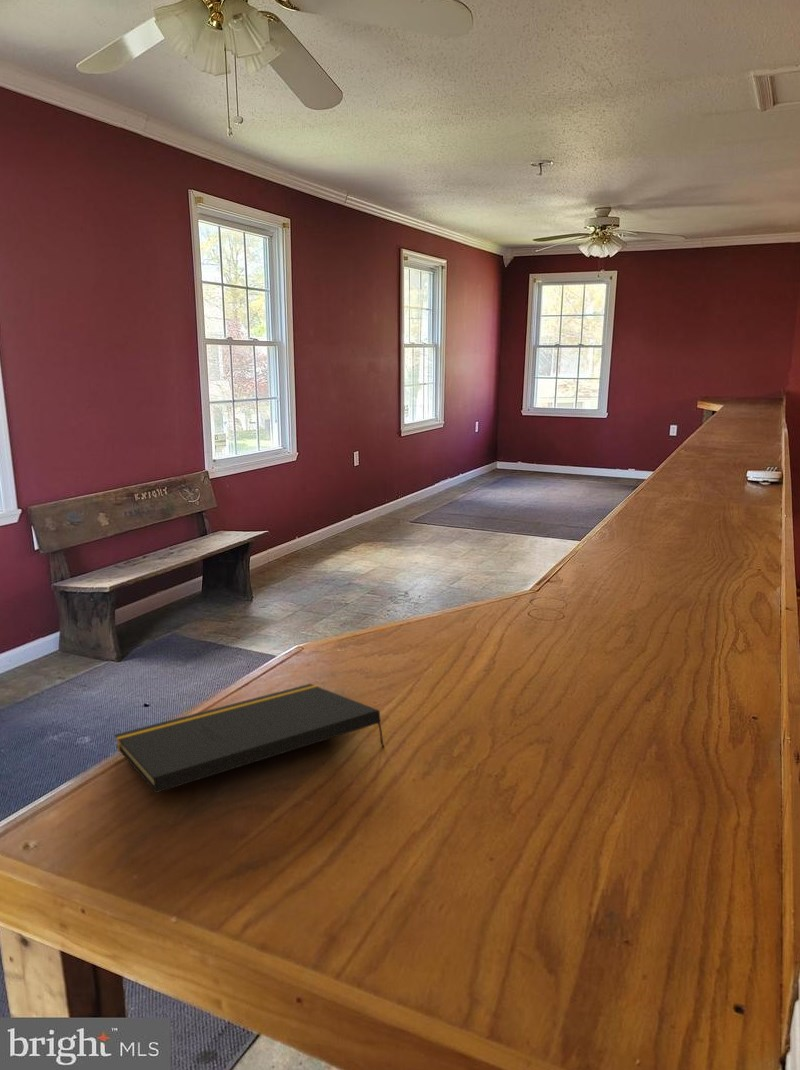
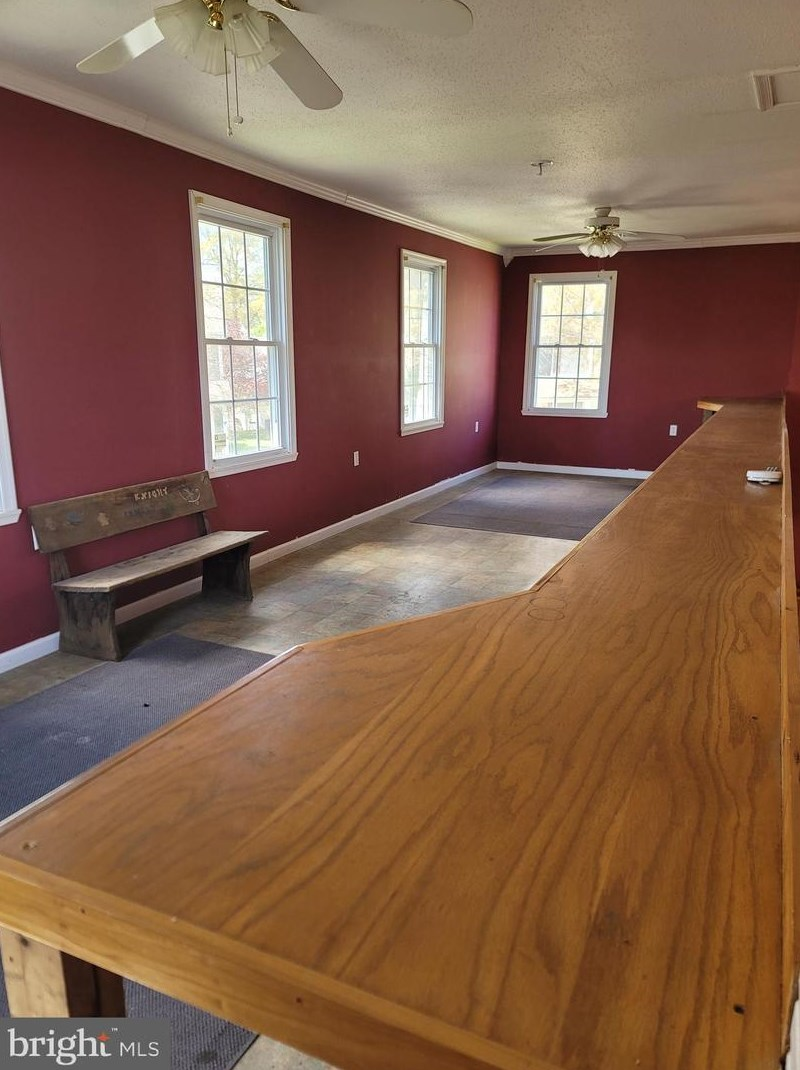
- notepad (246, 729)
